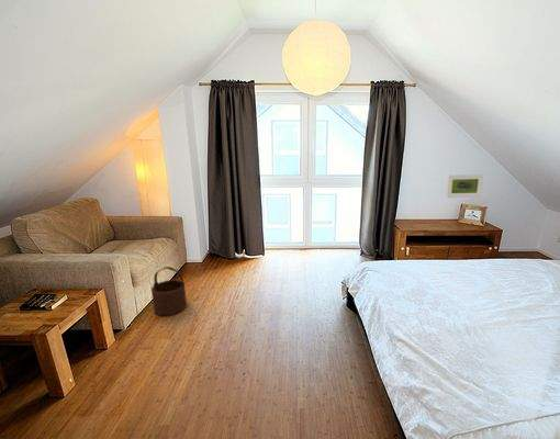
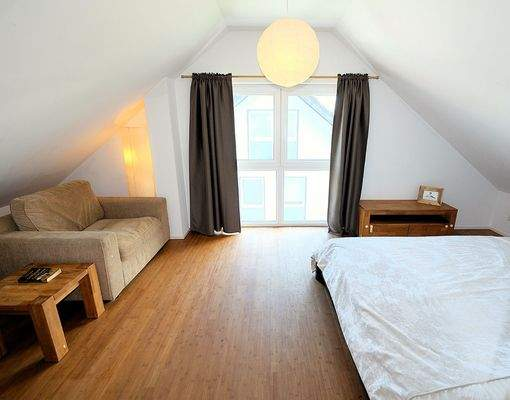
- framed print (464, 185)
- wooden bucket (168, 288)
